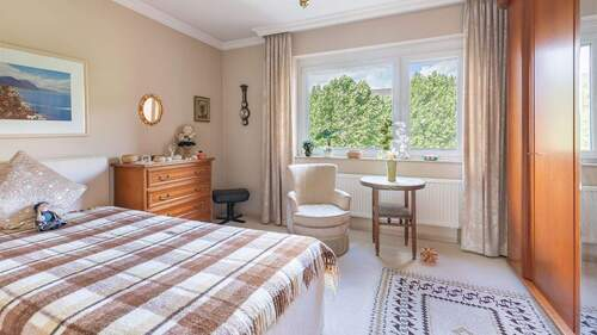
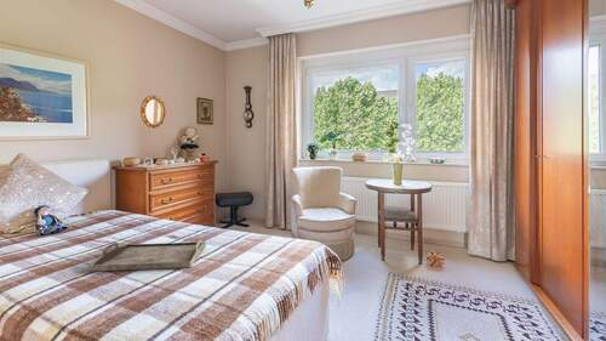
+ serving tray (155, 250)
